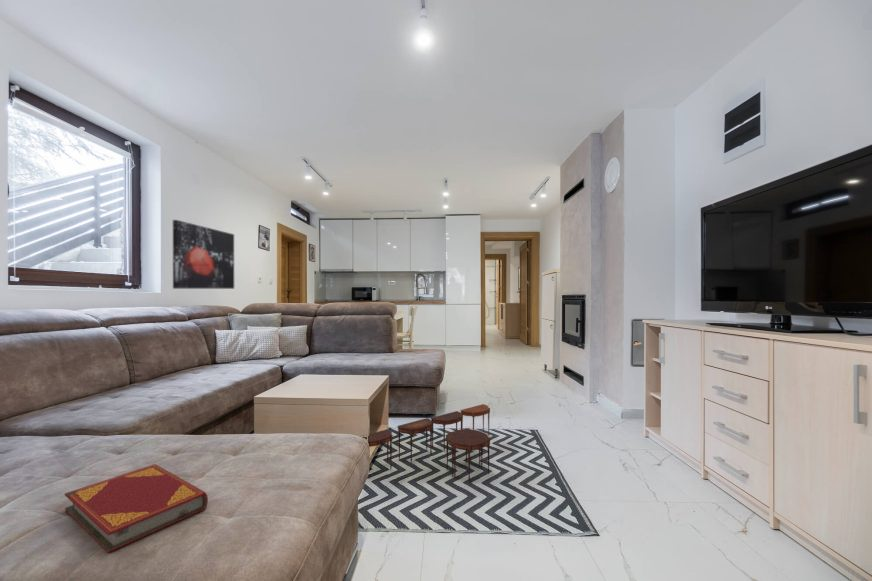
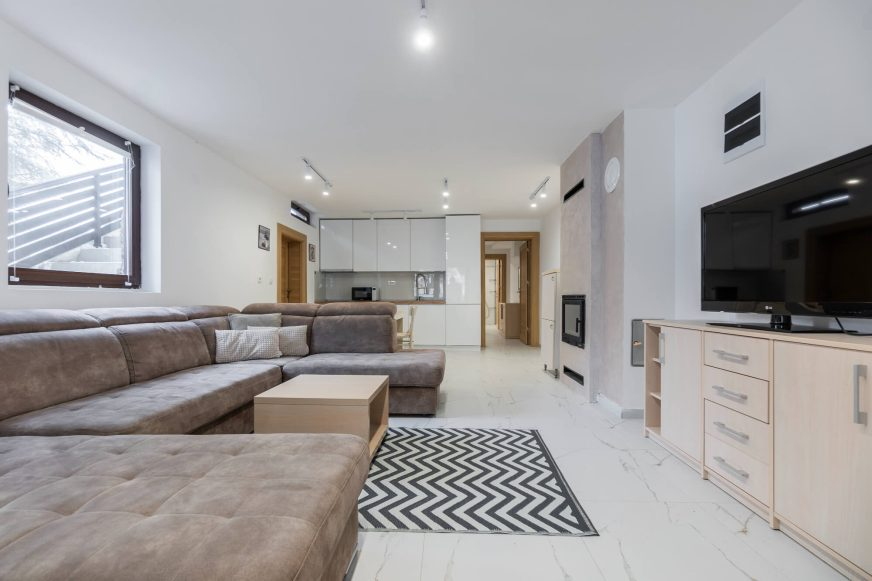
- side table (452, 446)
- hardback book (136, 500)
- wall art (207, 258)
